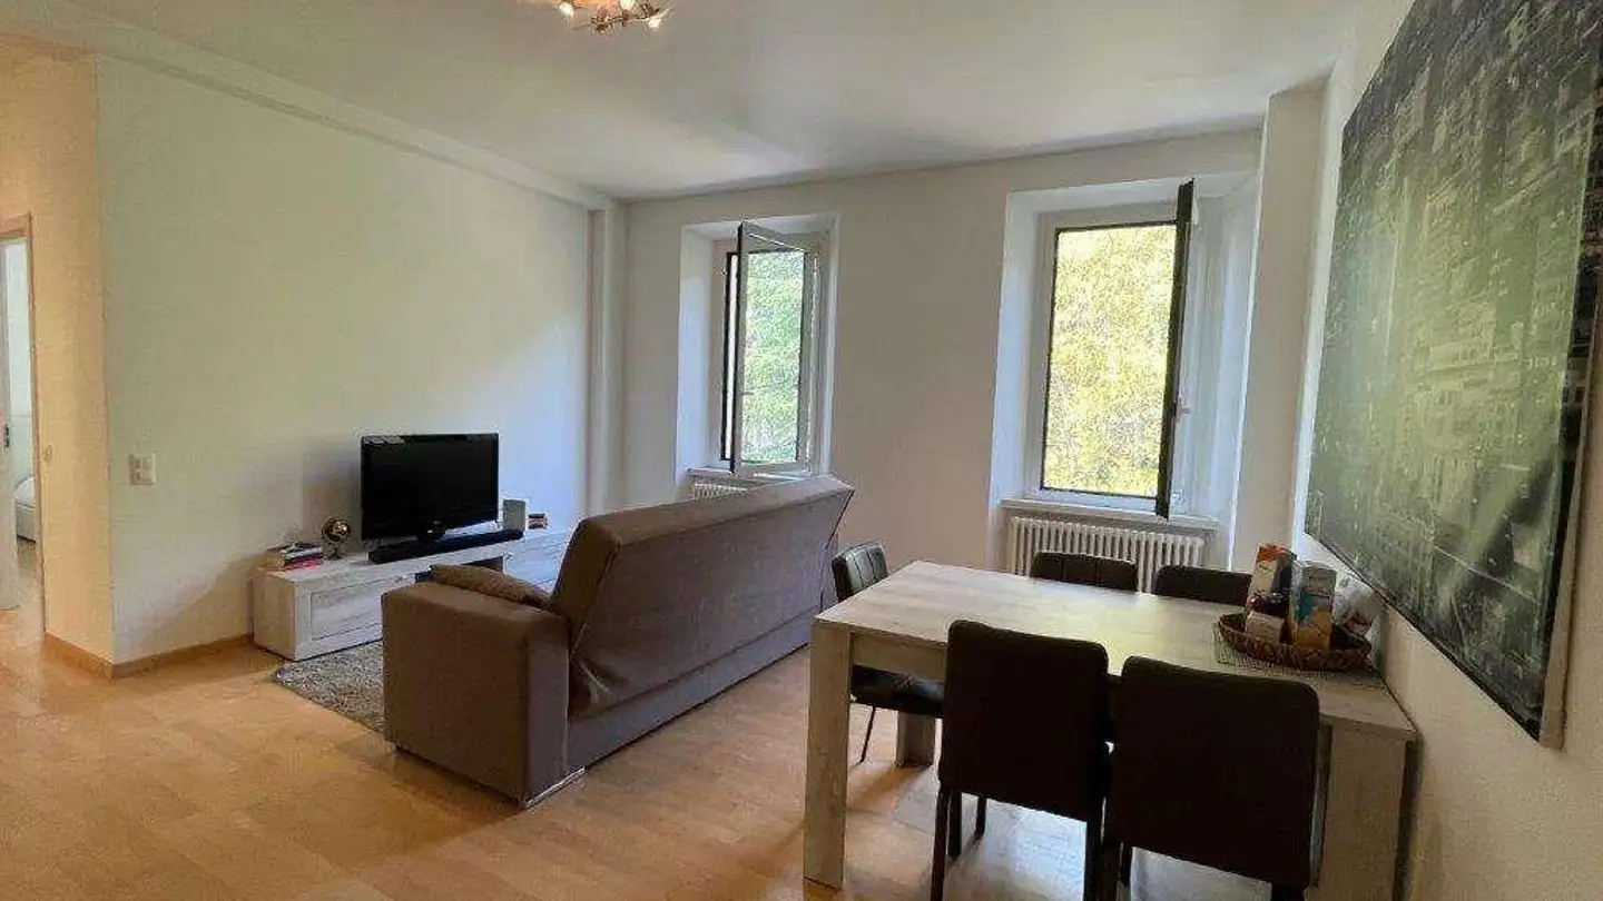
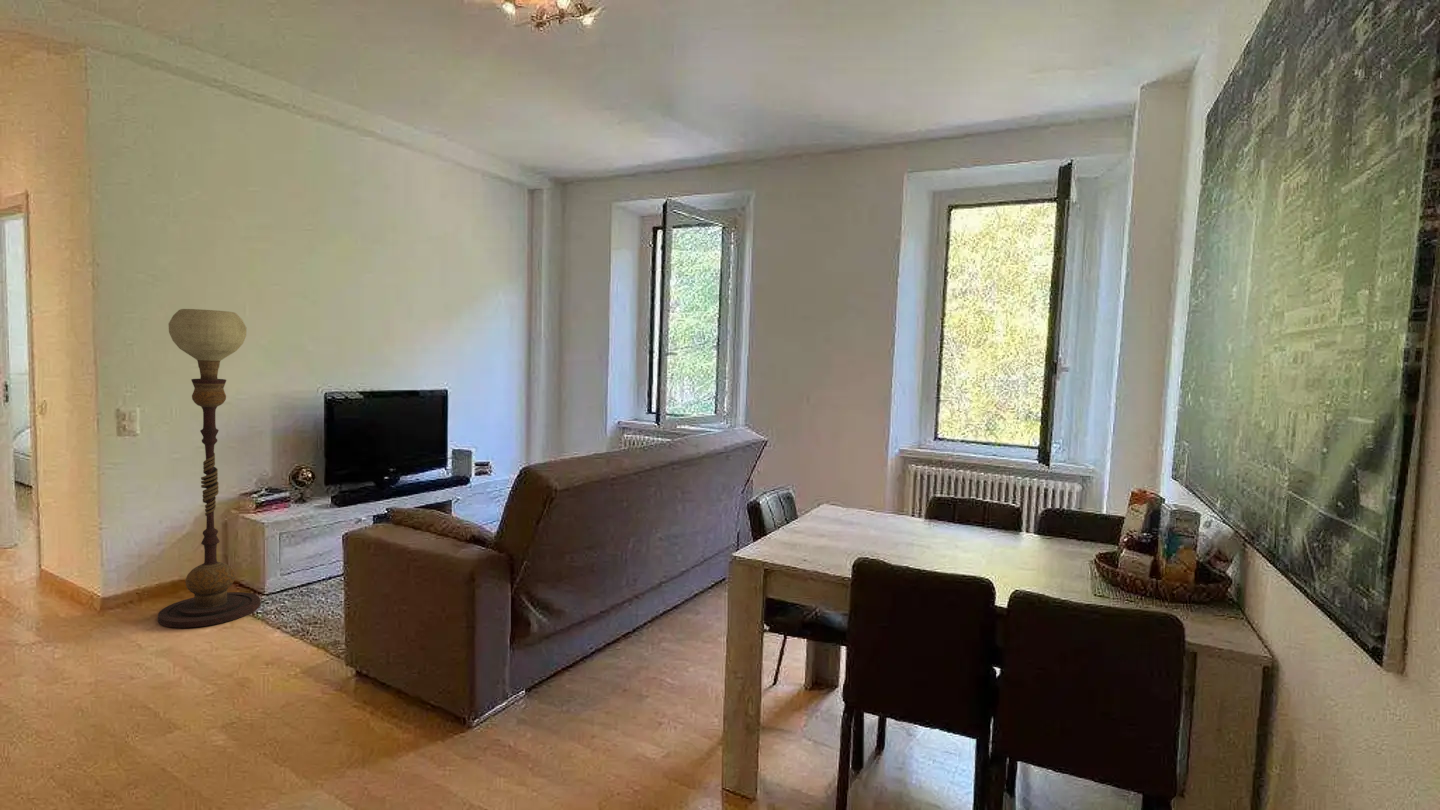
+ floor lamp (209, 463)
